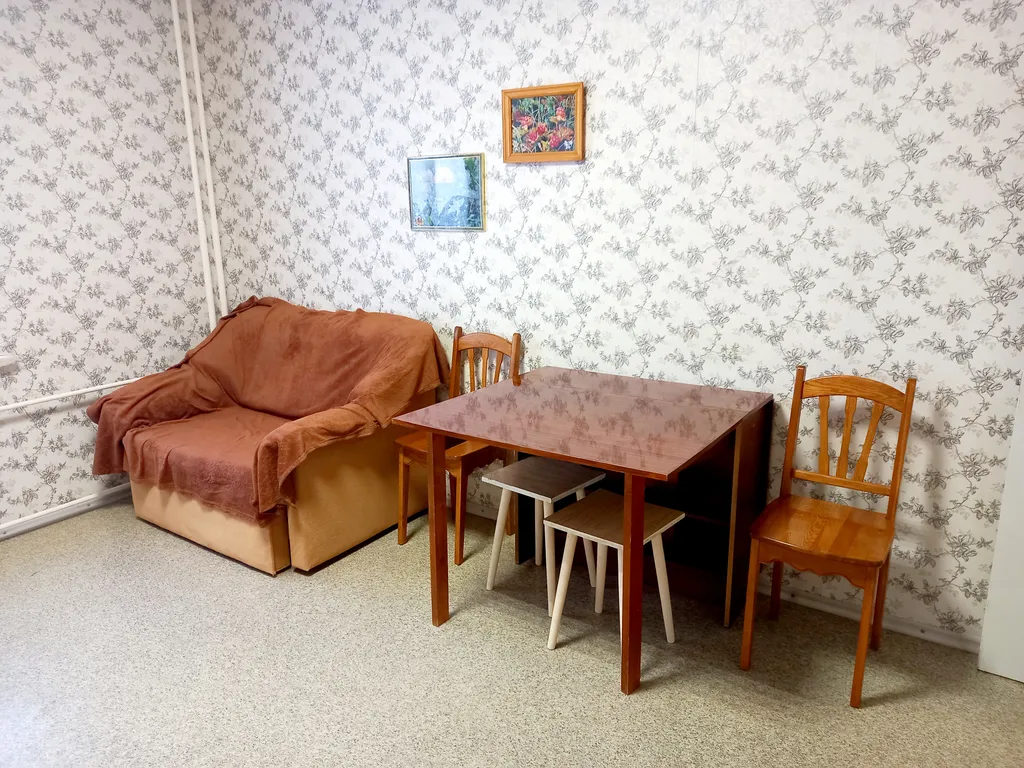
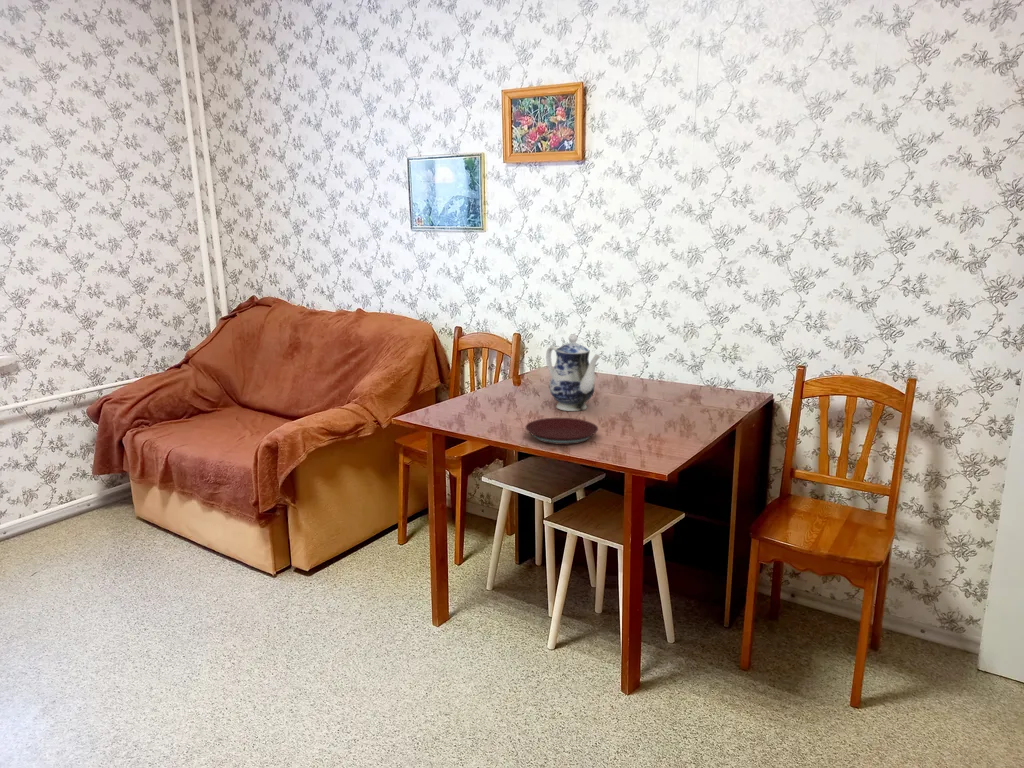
+ teapot (572, 371)
+ plate (561, 432)
